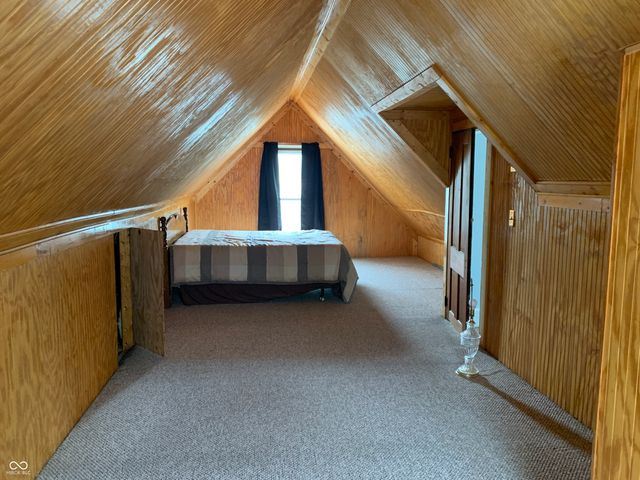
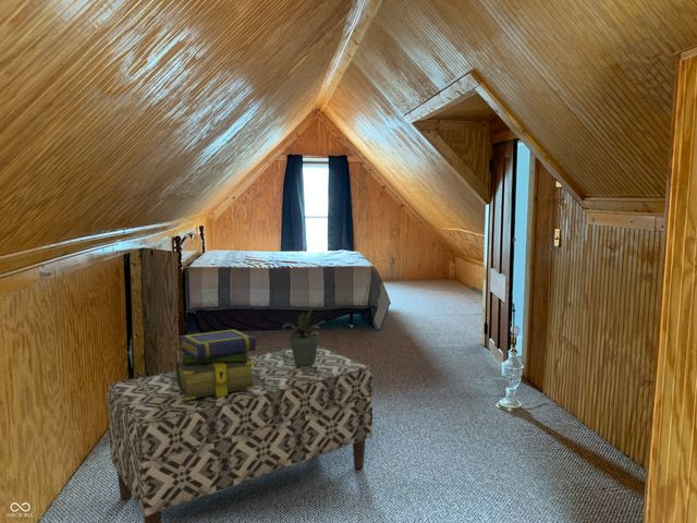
+ potted plant (305, 336)
+ stack of books (218, 360)
+ bench (247, 428)
